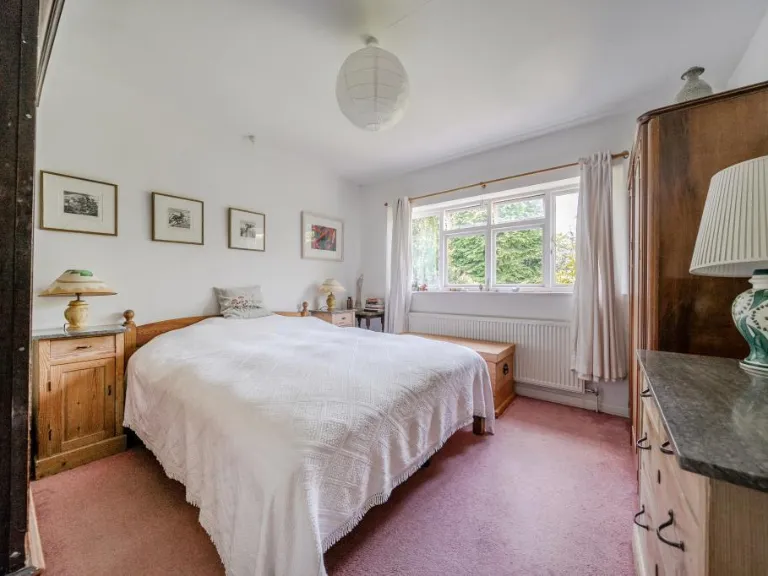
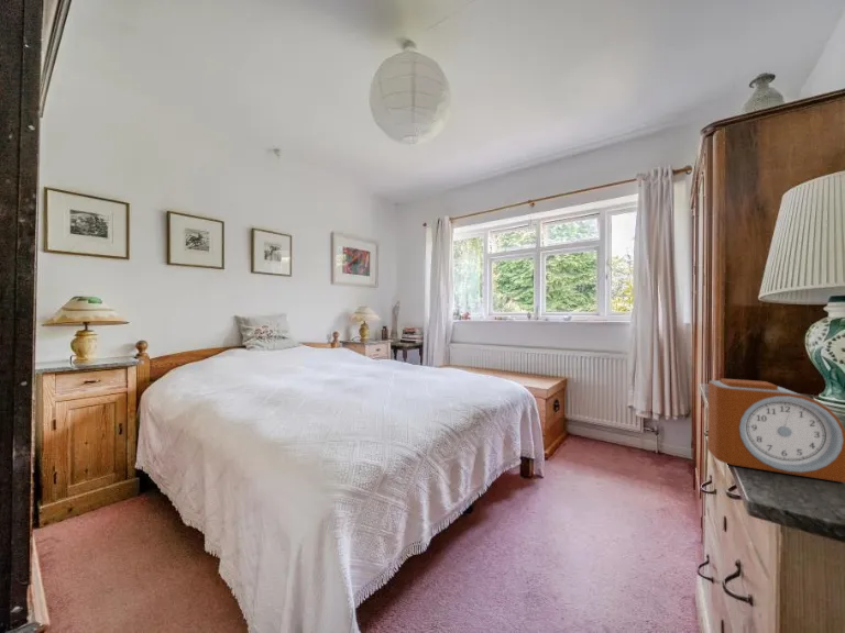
+ alarm clock (767, 423)
